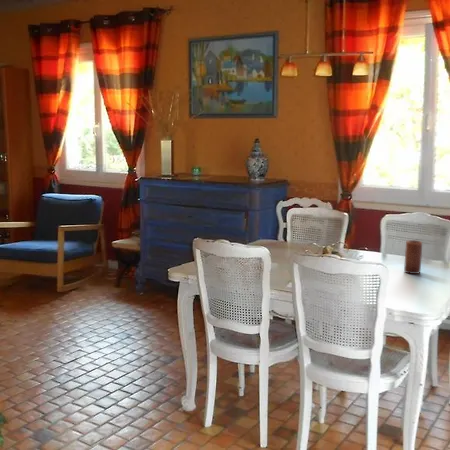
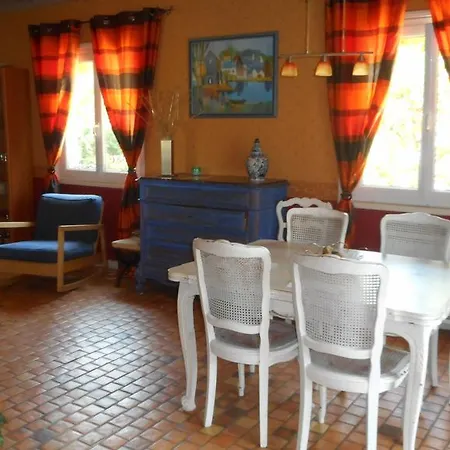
- candle (413, 256)
